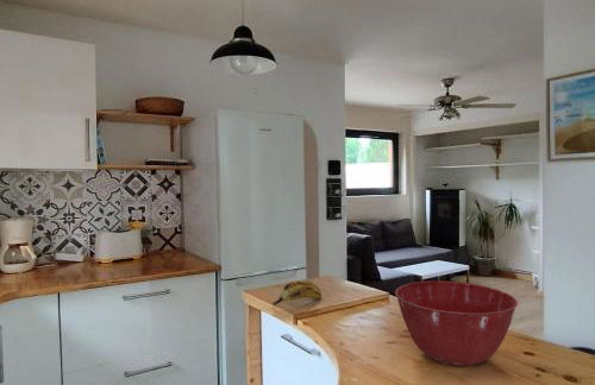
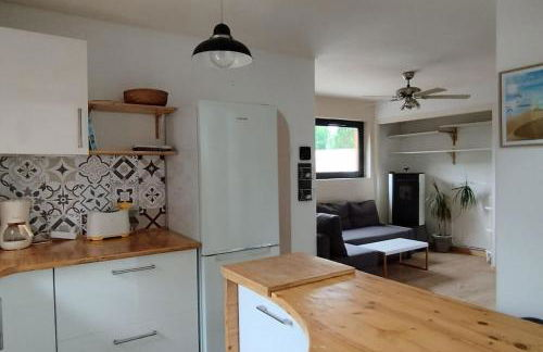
- banana (299, 291)
- mixing bowl (453, 324)
